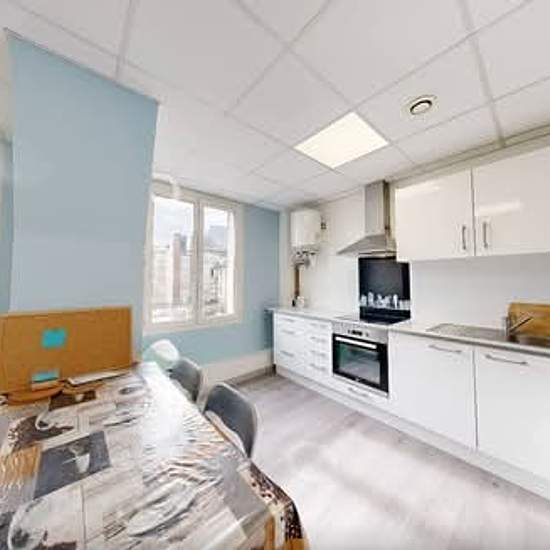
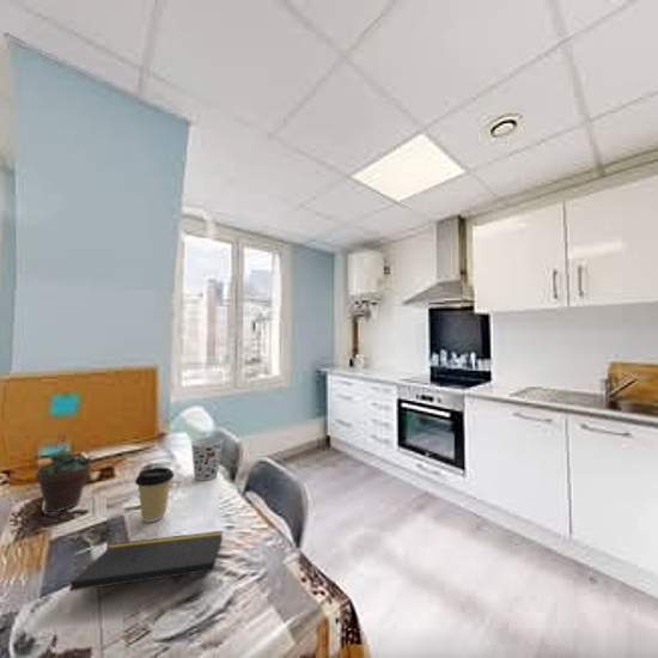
+ succulent plant (65, 469)
+ cup (206, 458)
+ notepad (158, 555)
+ coffee cup (154, 493)
